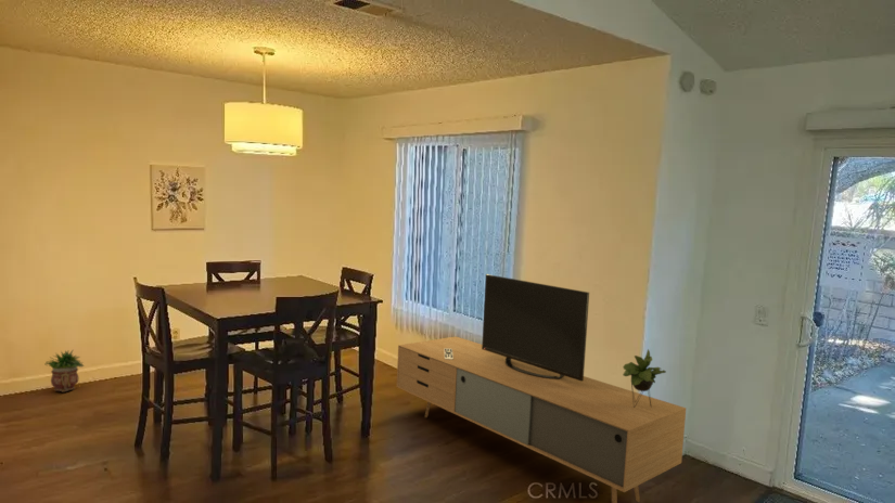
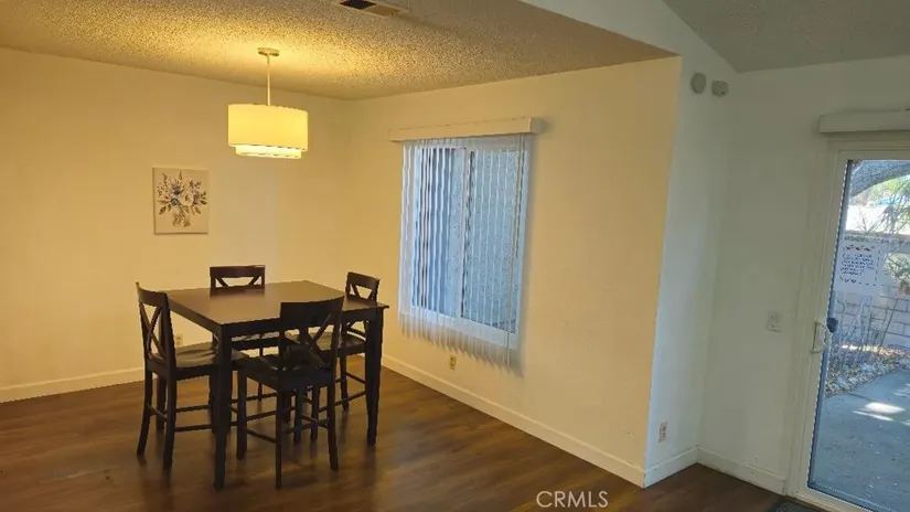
- potted plant (64, 370)
- media console (523, 369)
